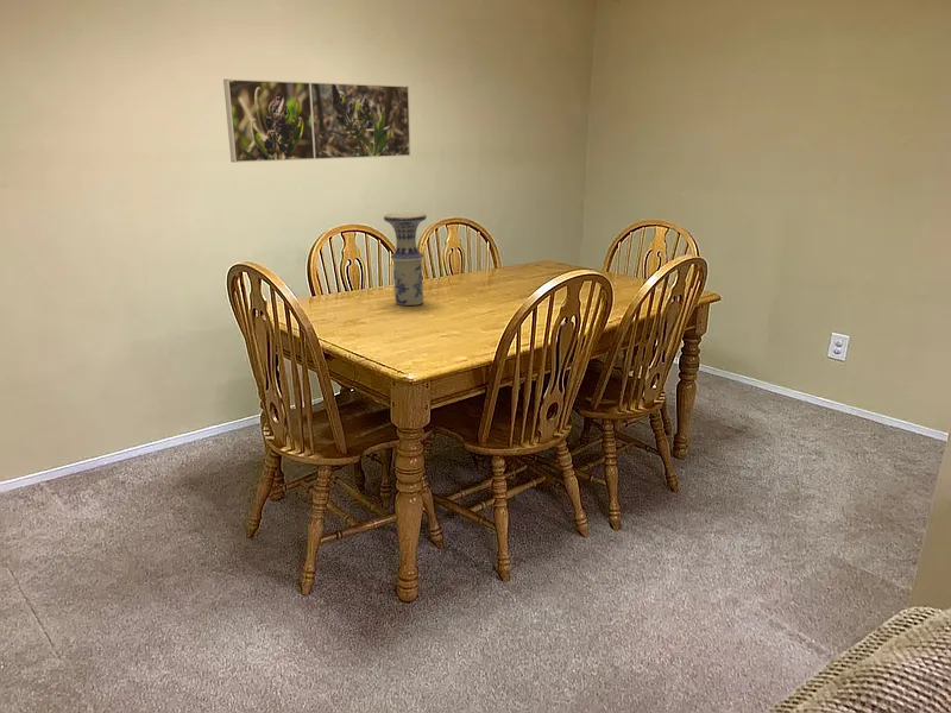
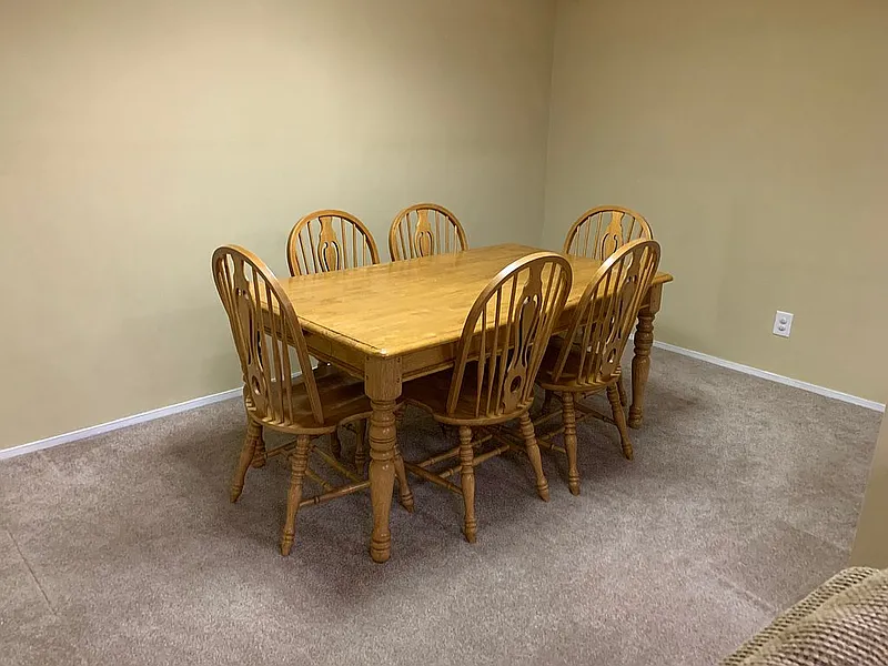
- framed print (326, 121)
- vase (405, 259)
